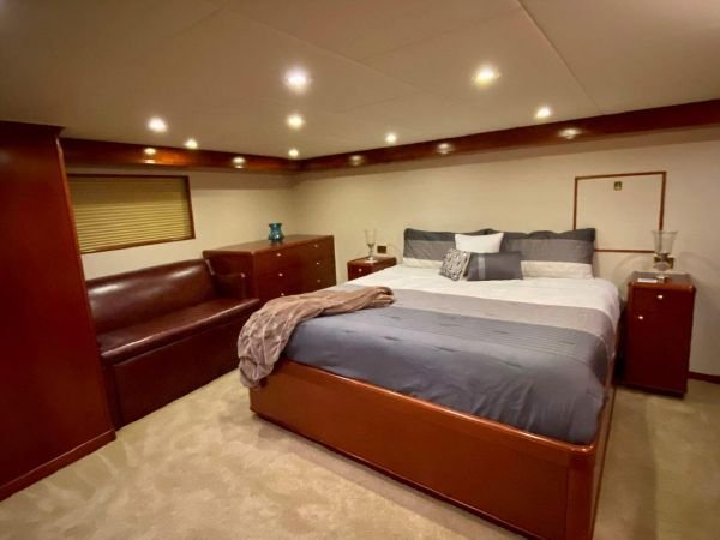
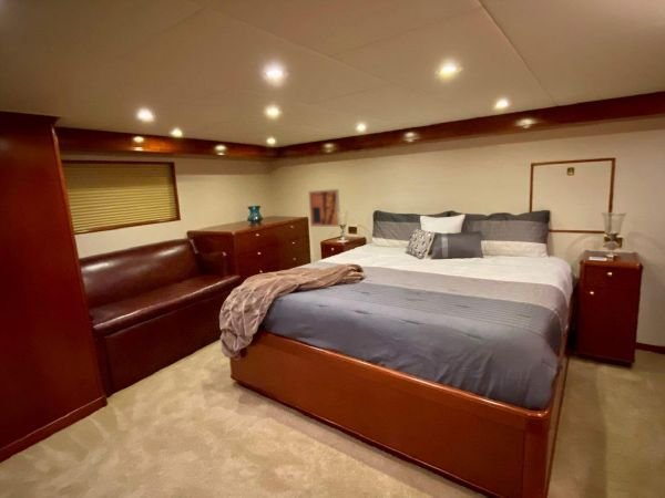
+ wall art (324, 208)
